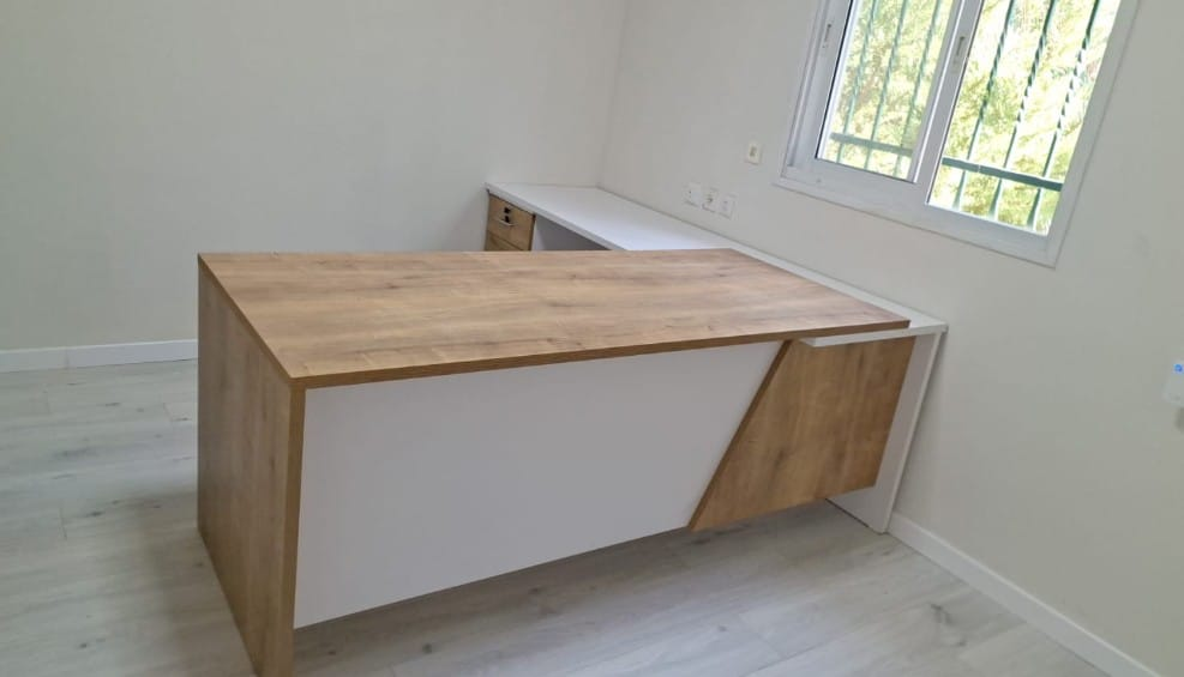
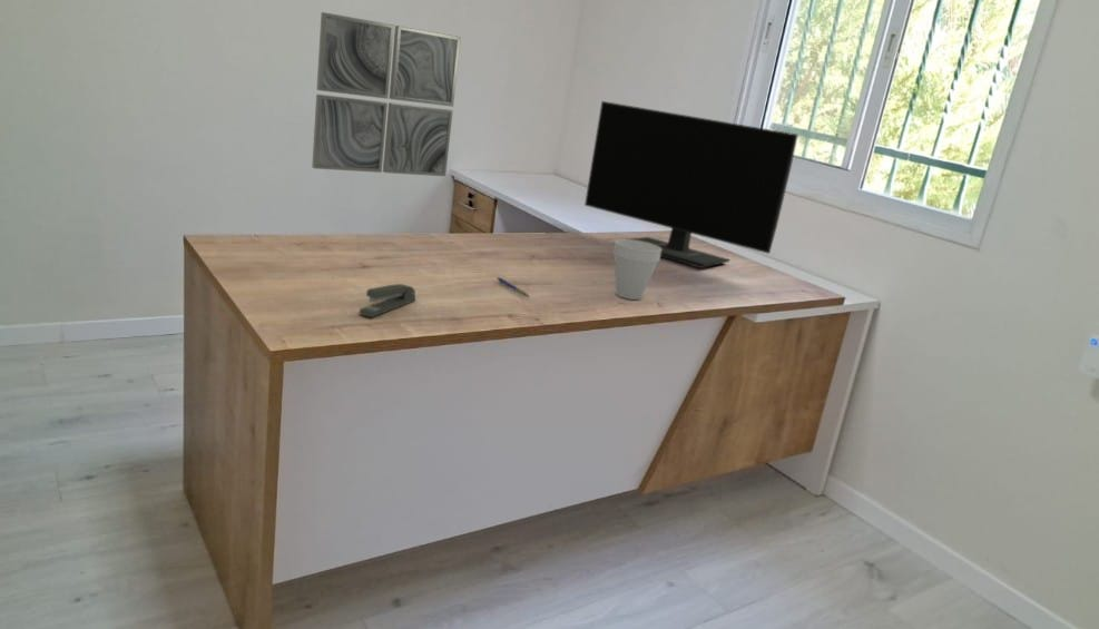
+ stapler (389, 295)
+ cup (632, 269)
+ pen (512, 287)
+ monitor (686, 187)
+ wall art (389, 98)
